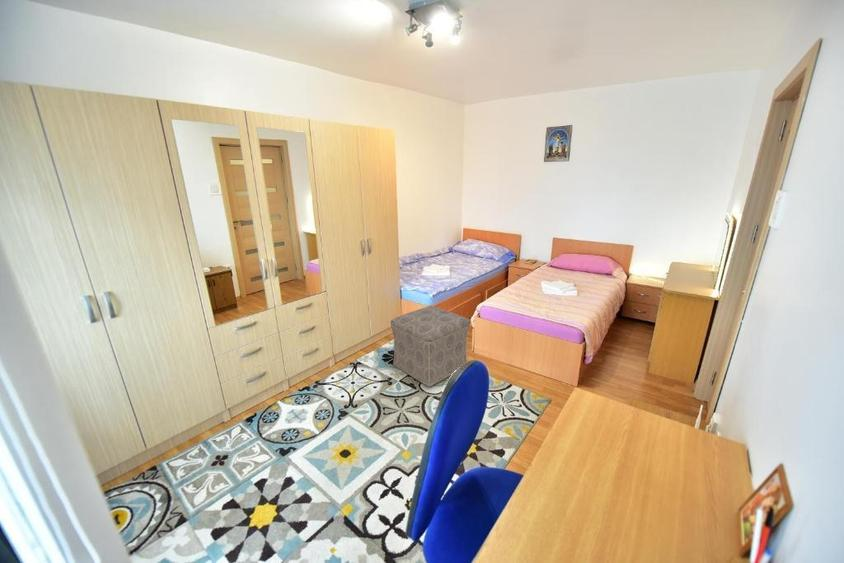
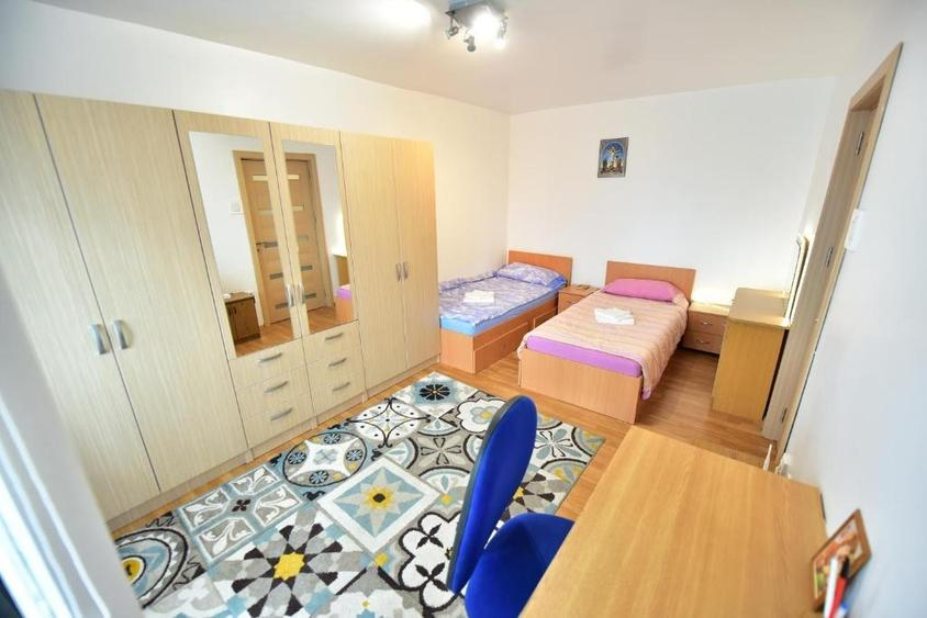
- ottoman (430, 341)
